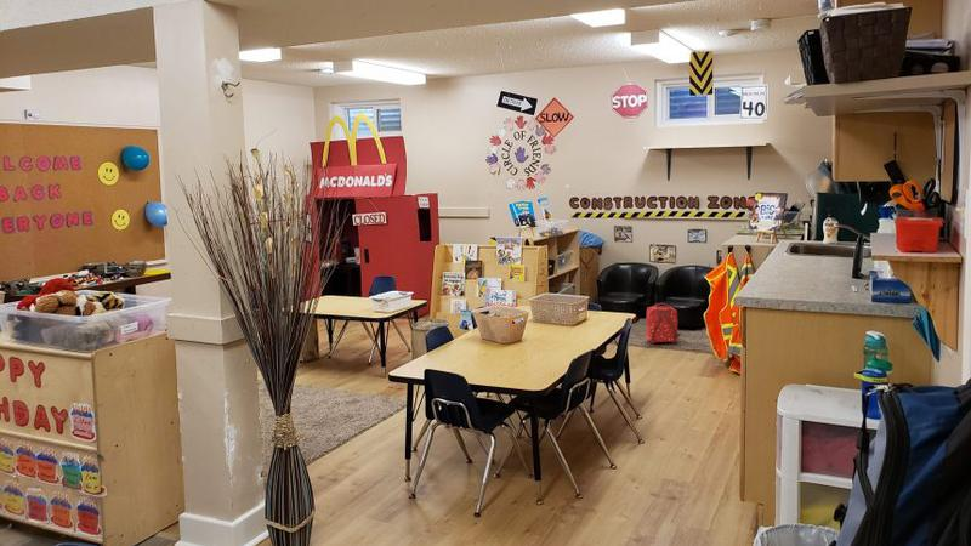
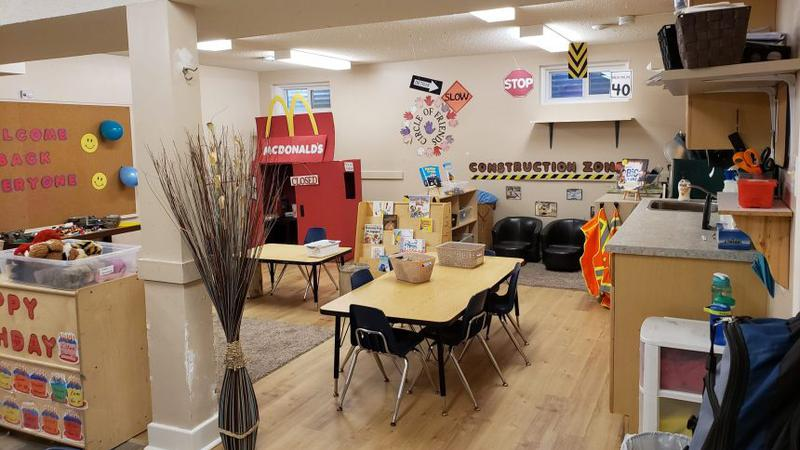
- backpack (663, 323)
